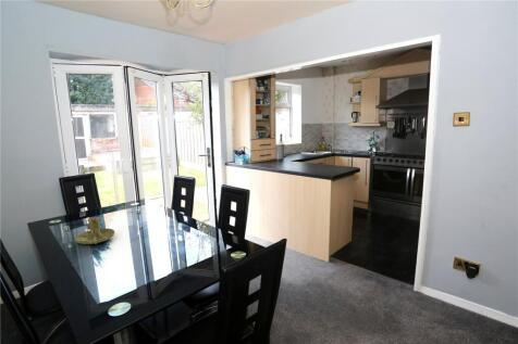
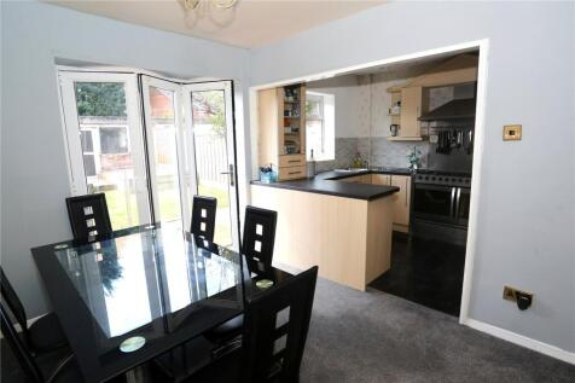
- candle holder (95, 230)
